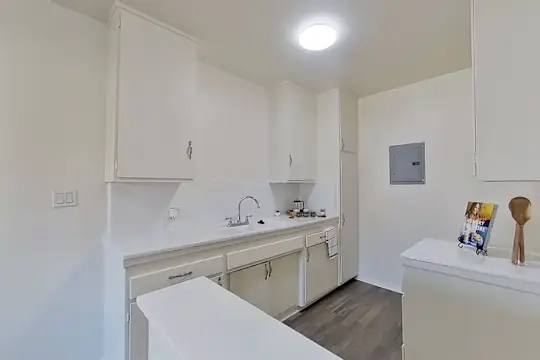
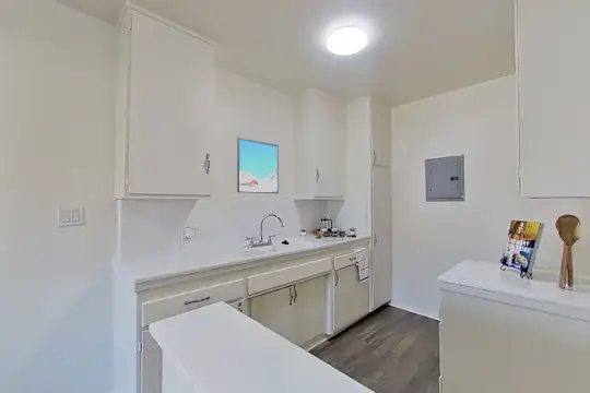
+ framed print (259, 167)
